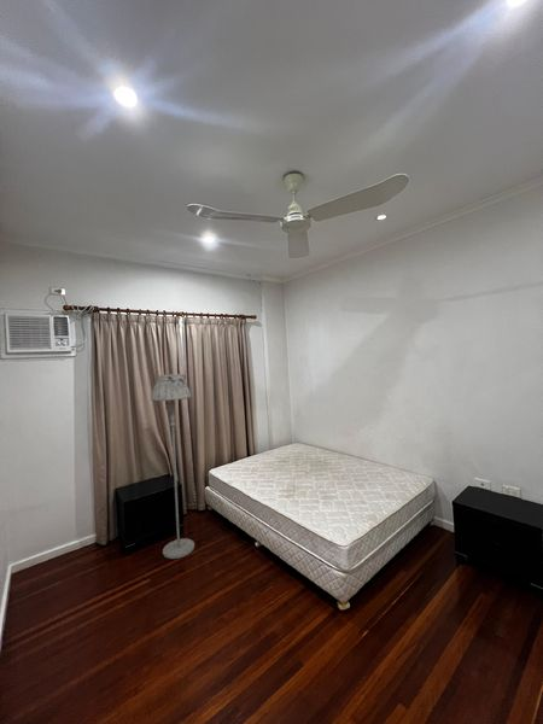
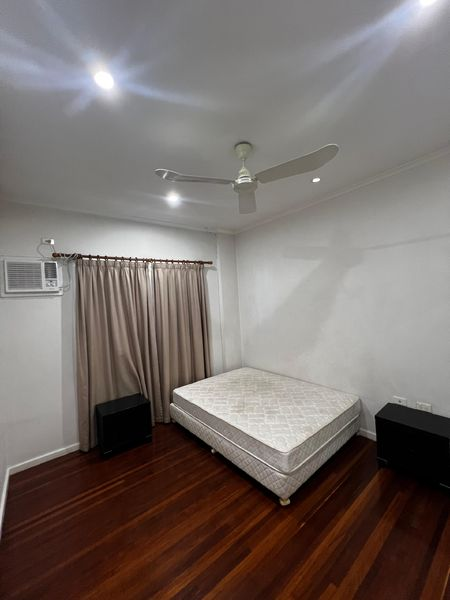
- floor lamp (174, 461)
